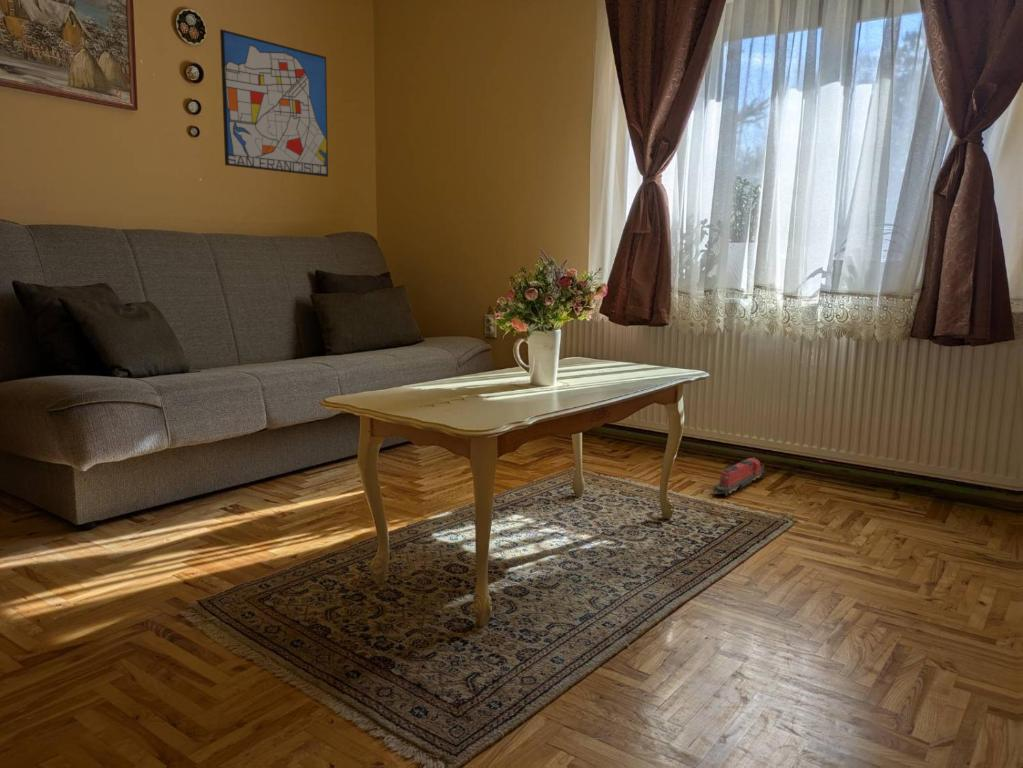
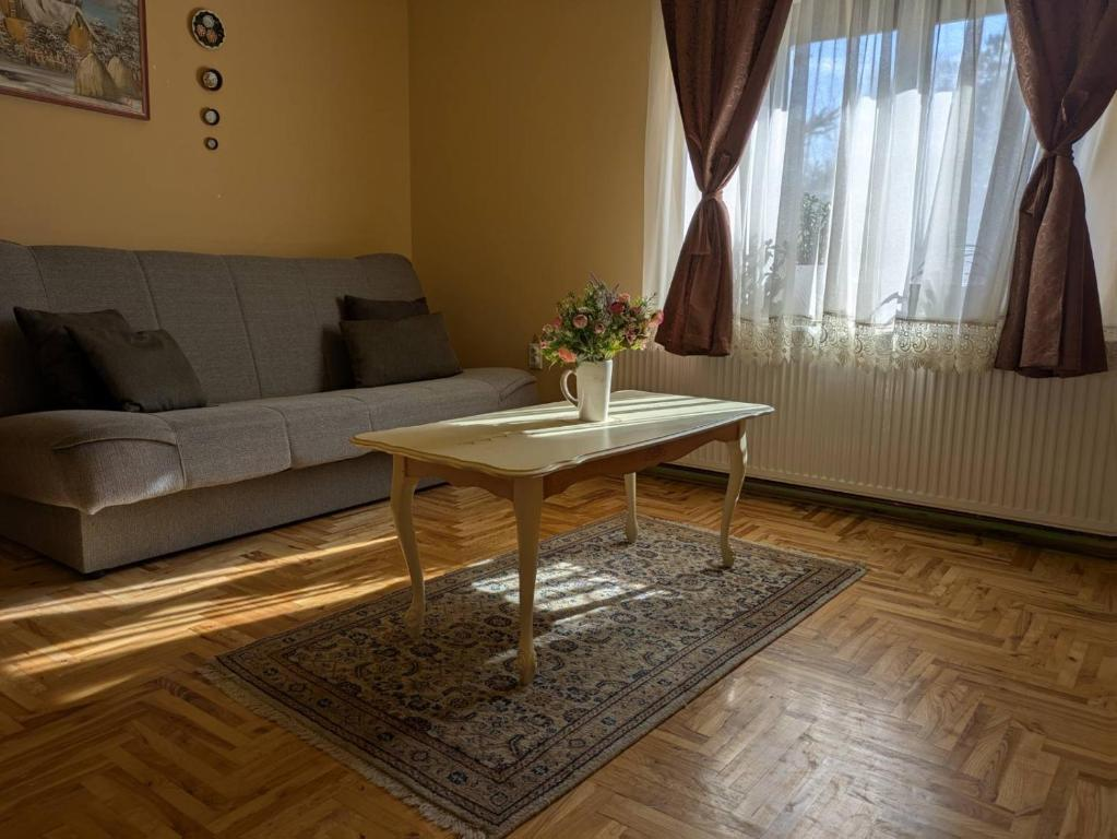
- wall art (278, 108)
- toy train (740, 474)
